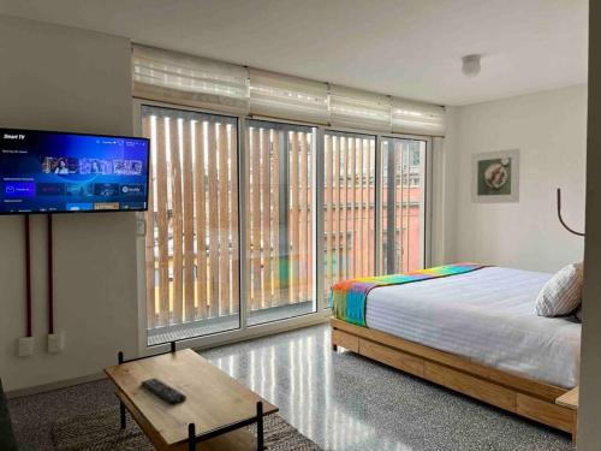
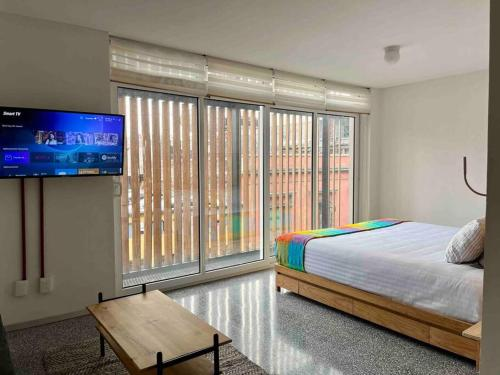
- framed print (494, 177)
- remote control (162, 390)
